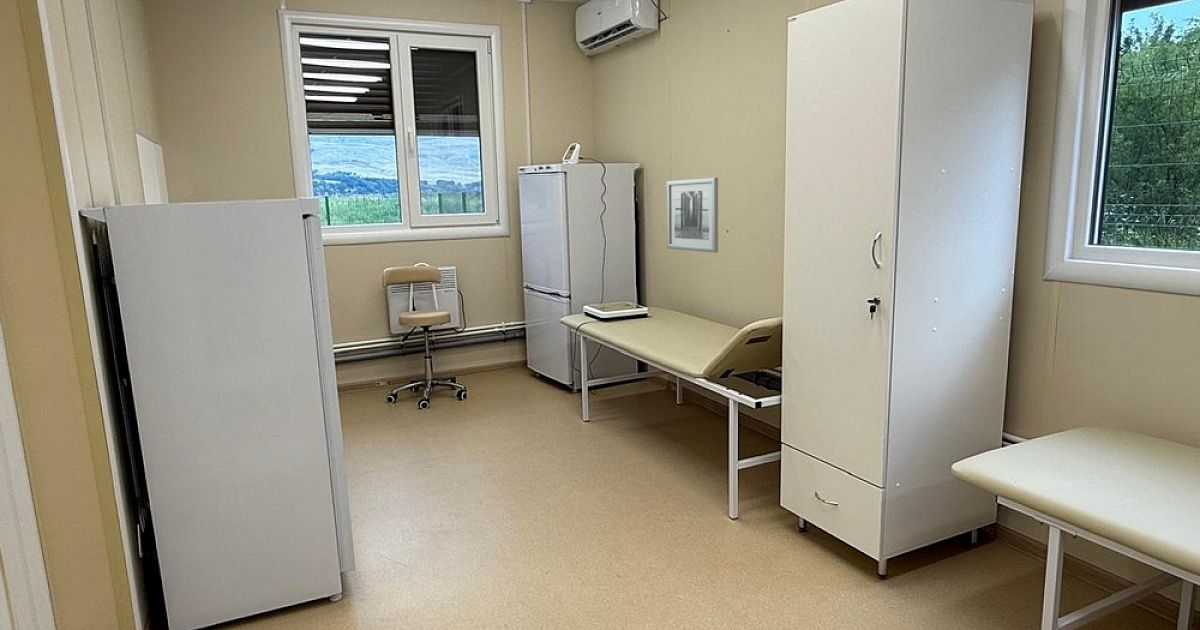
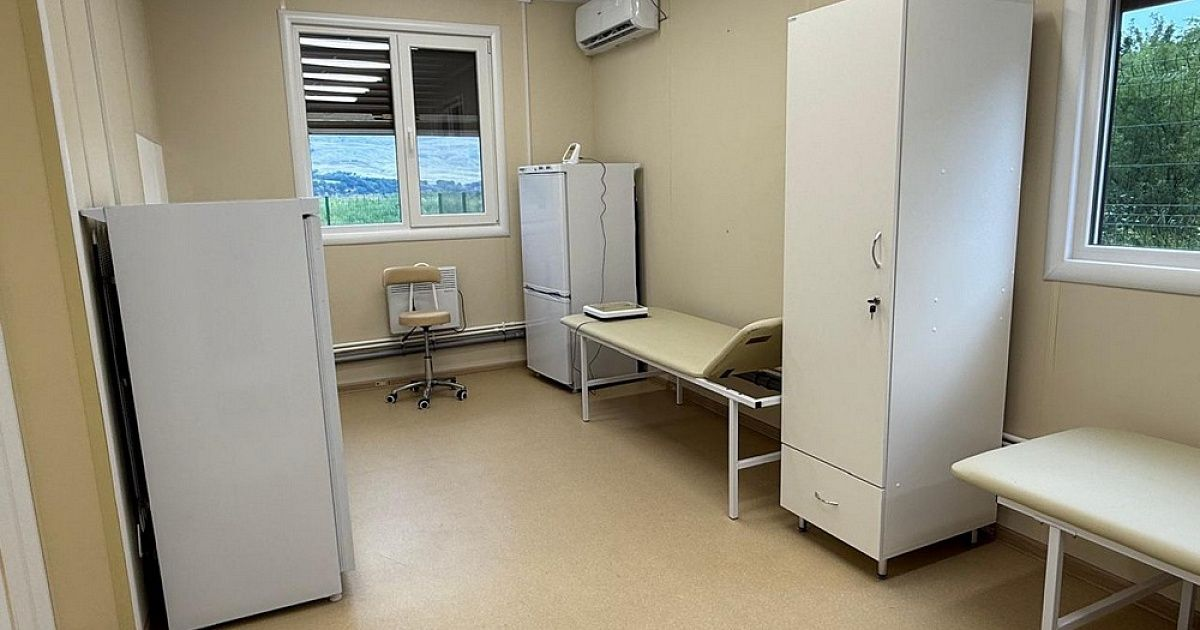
- wall art (690, 215)
